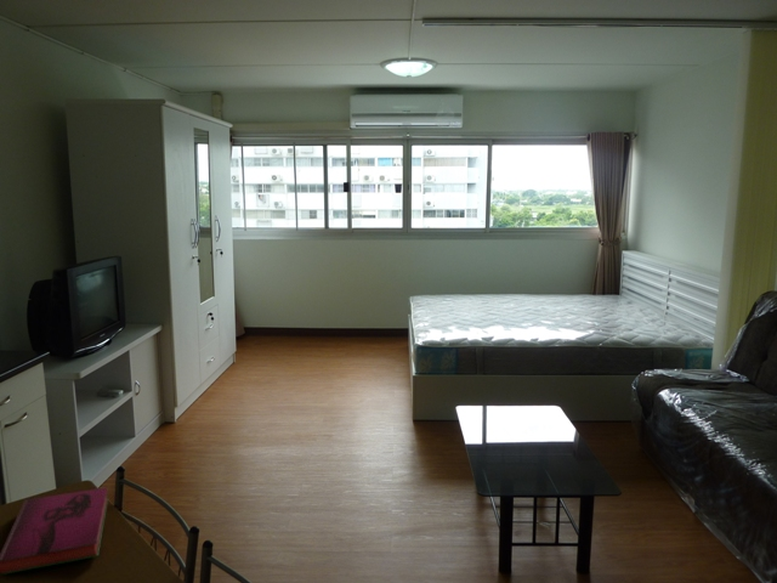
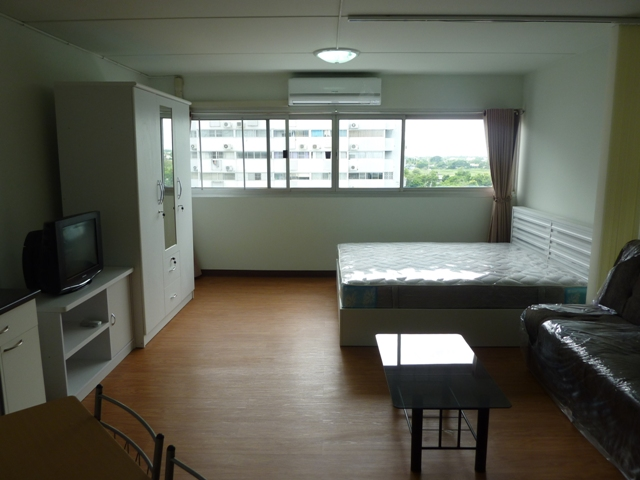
- hardback book (57, 526)
